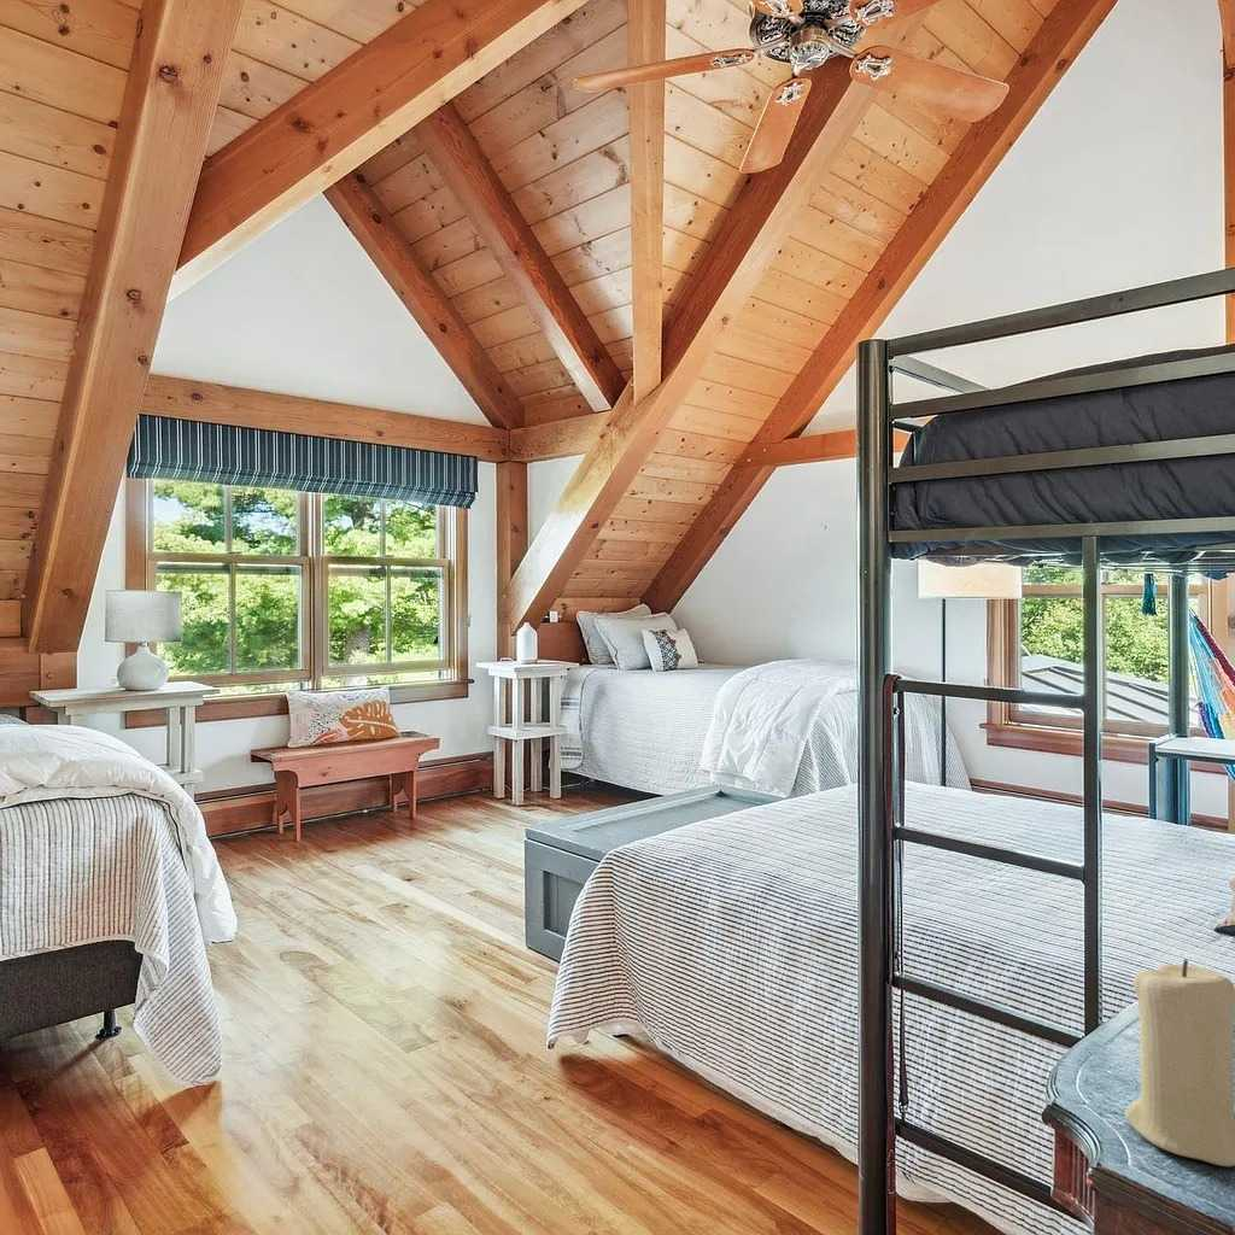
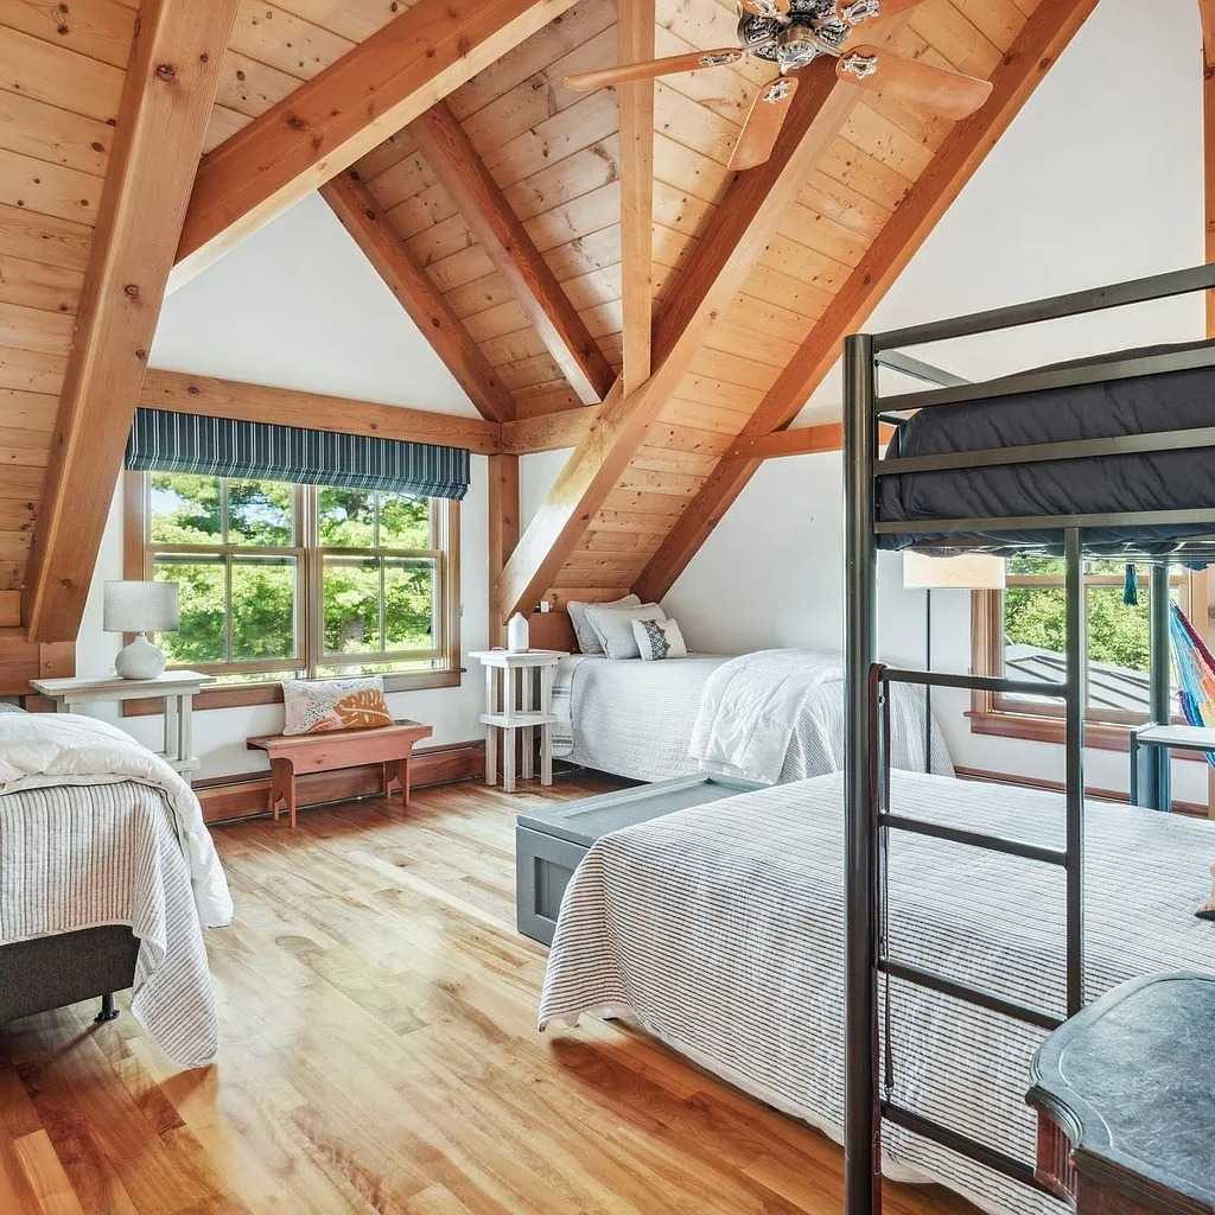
- candle (1190, 1047)
